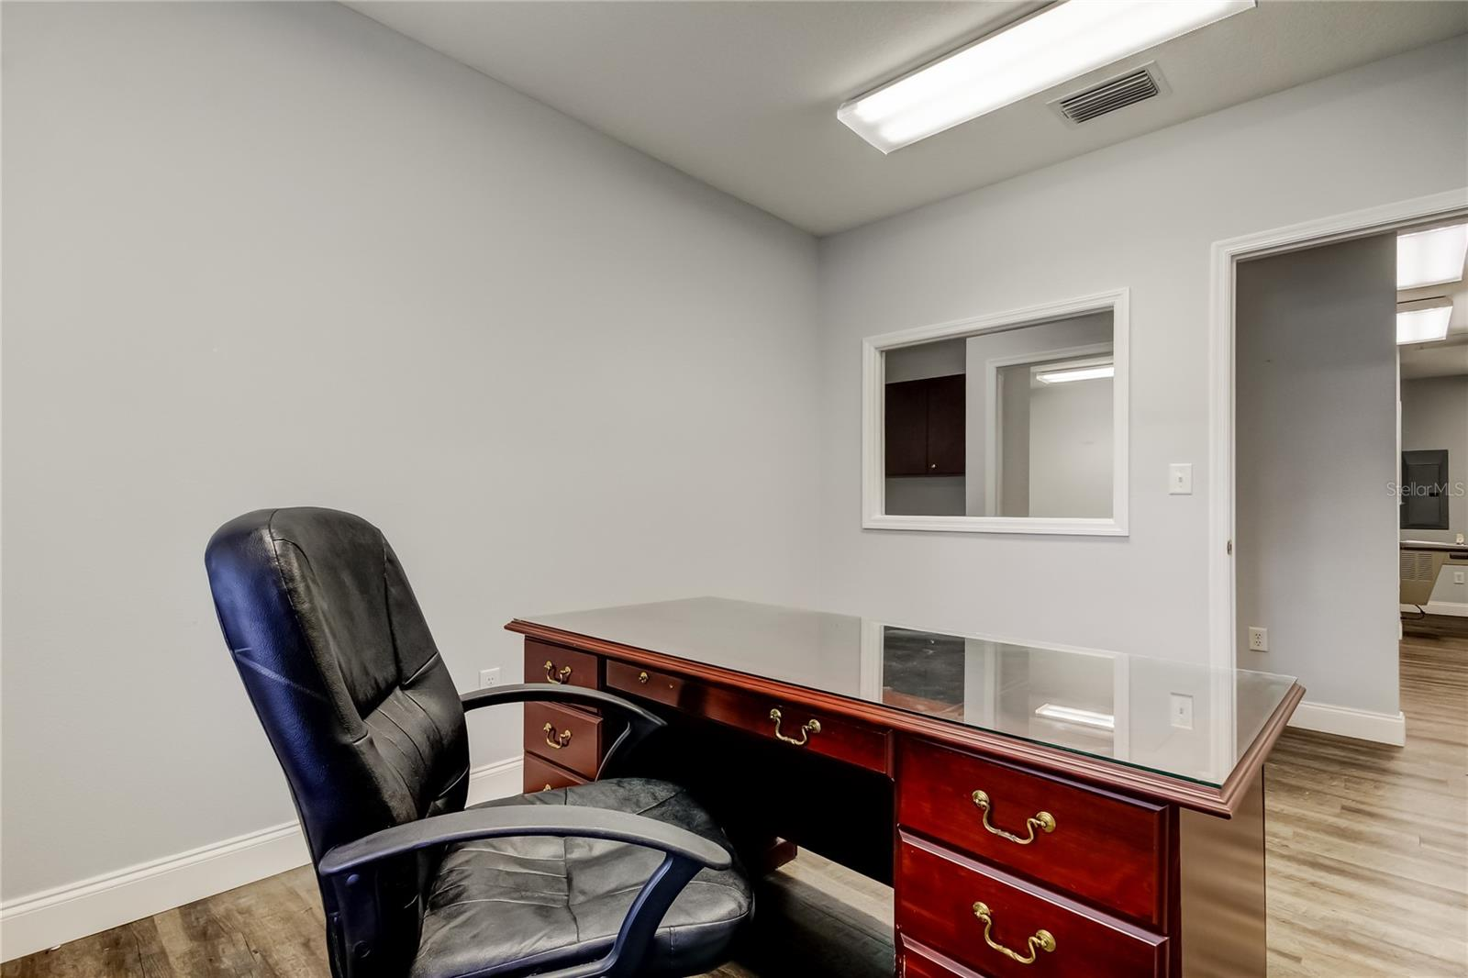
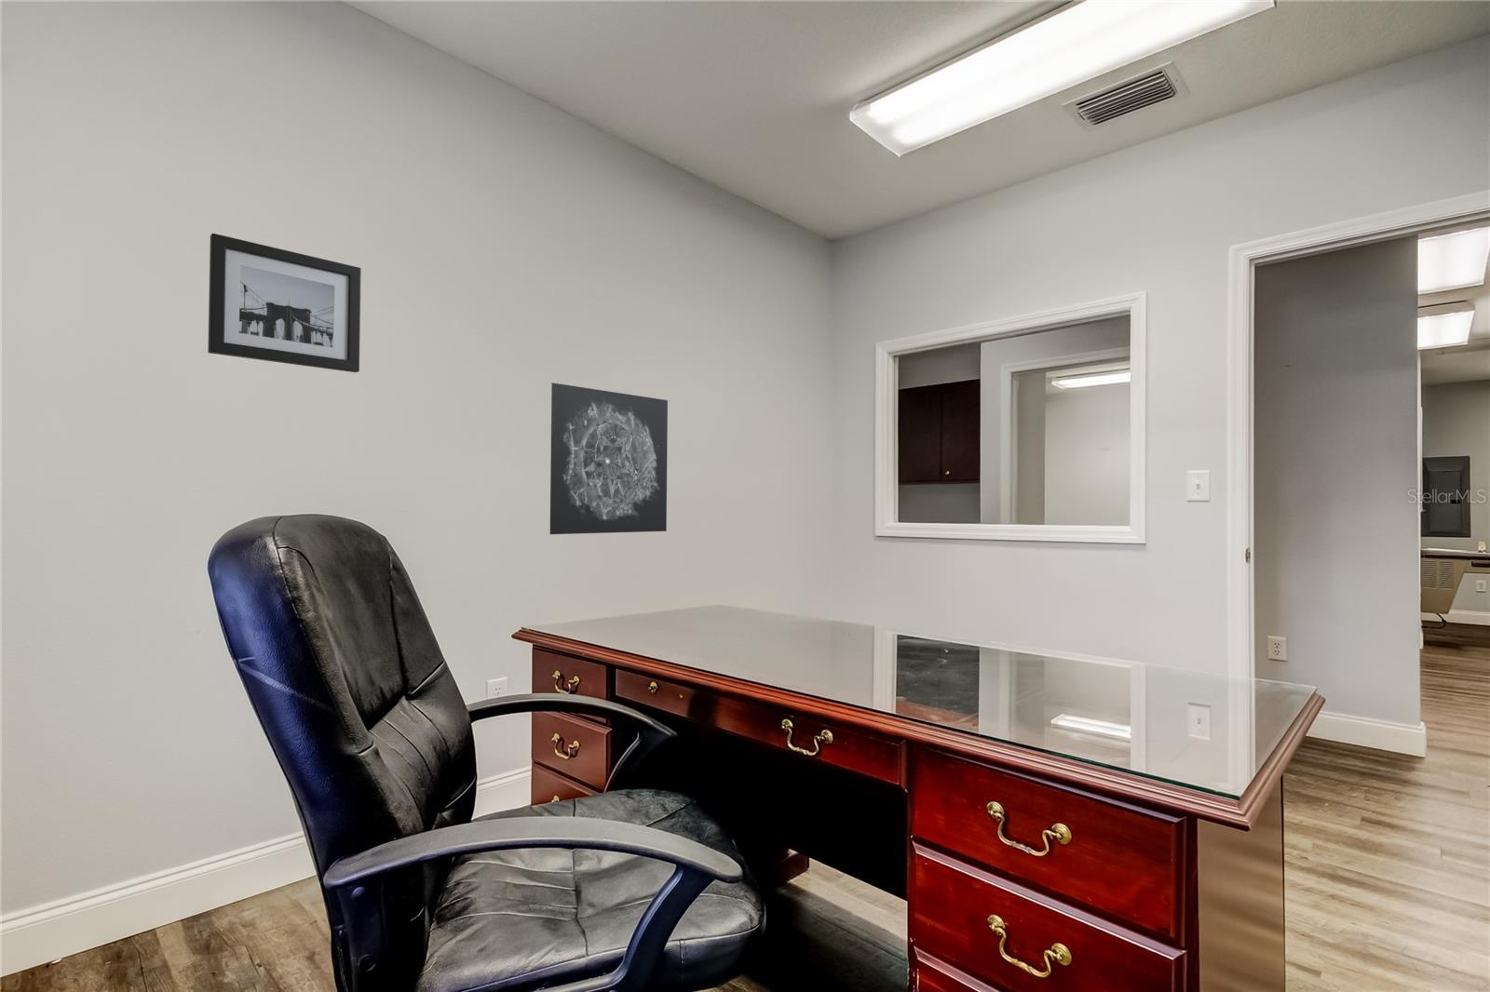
+ terrain map (616, 462)
+ wall art (289, 307)
